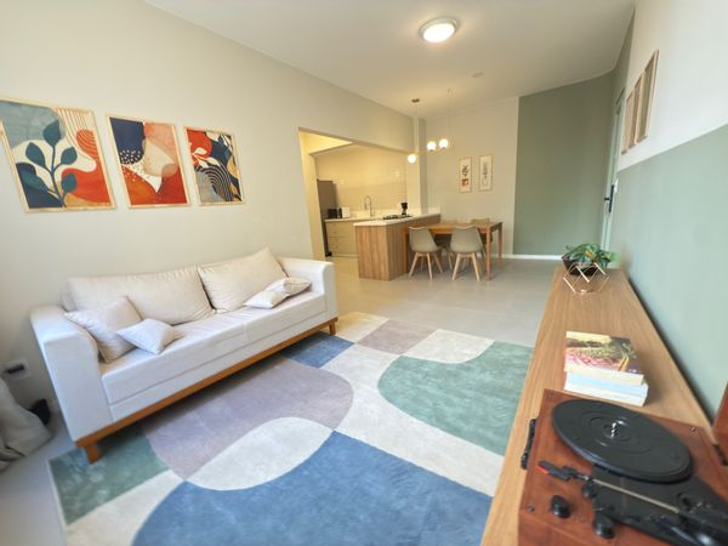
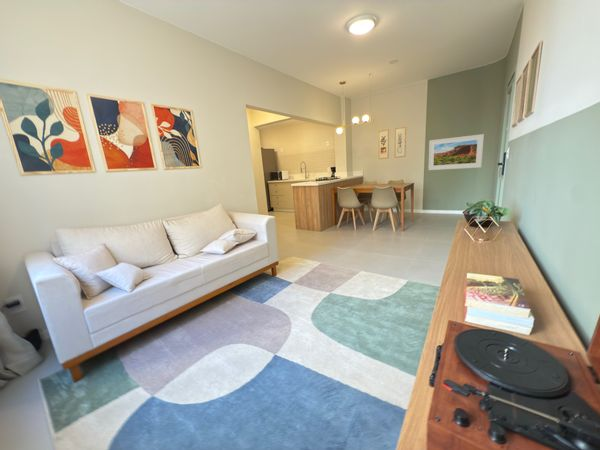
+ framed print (454, 153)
